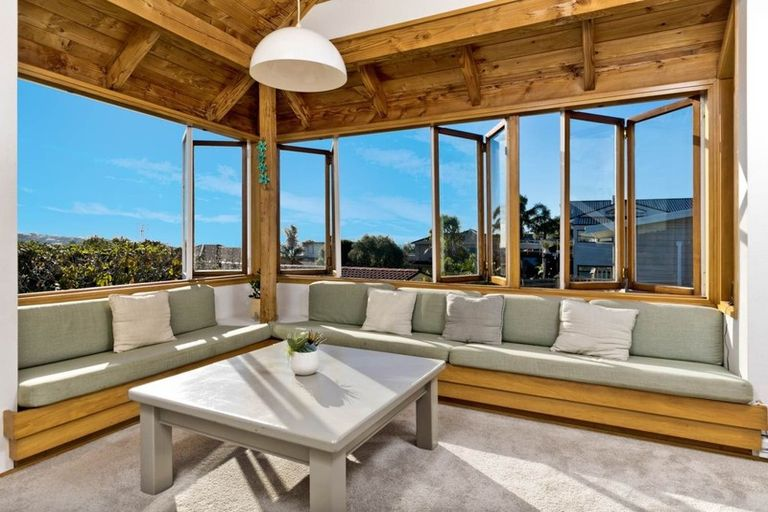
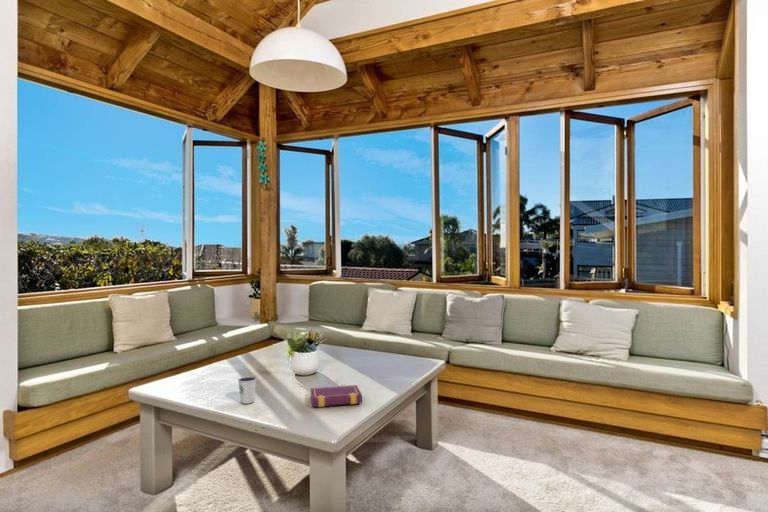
+ dixie cup (247, 390)
+ book (336, 395)
